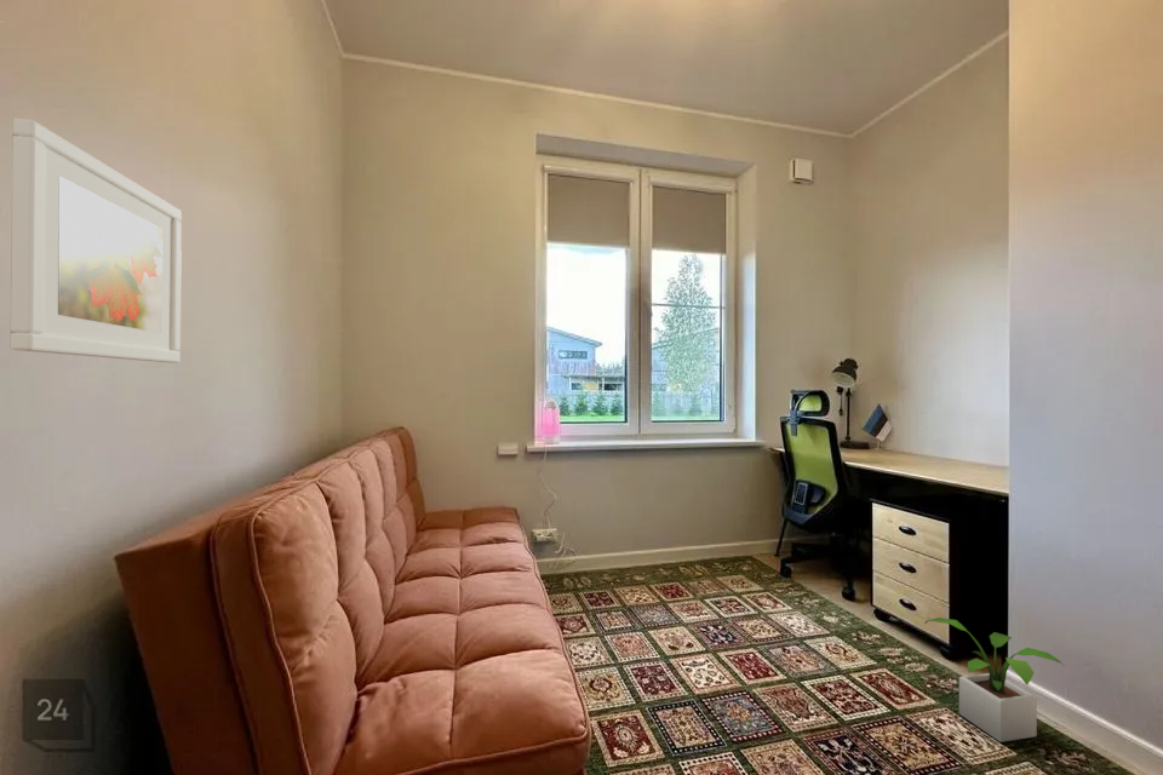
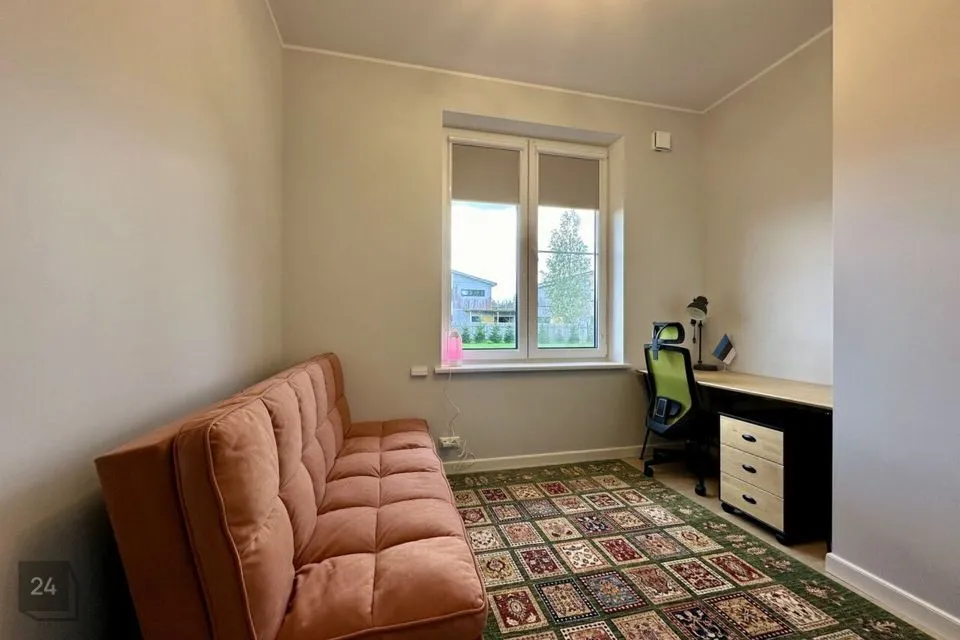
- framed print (114, 265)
- potted plant (991, 677)
